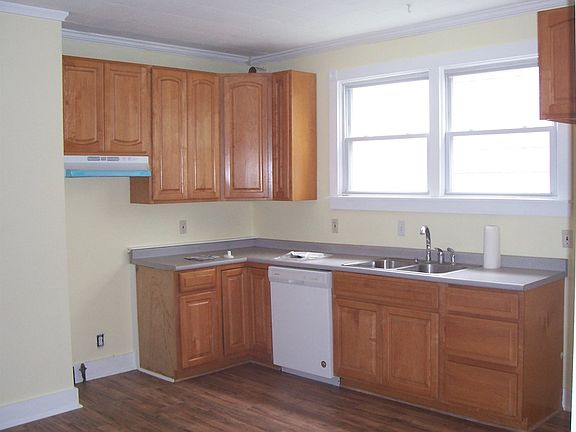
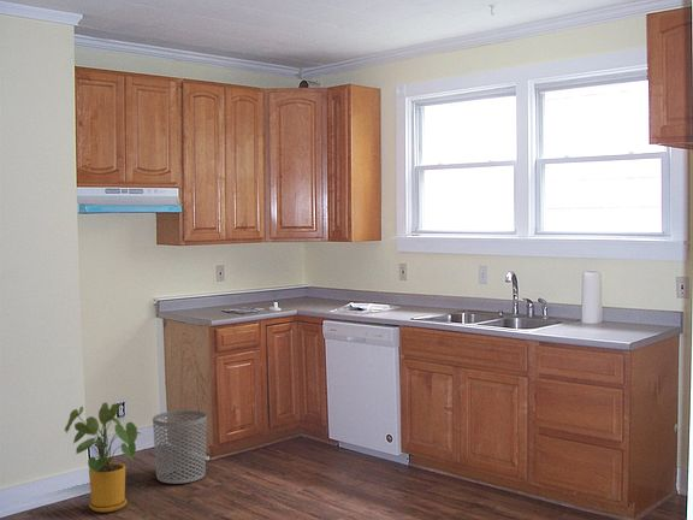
+ waste bin (179, 447)
+ house plant (102, 457)
